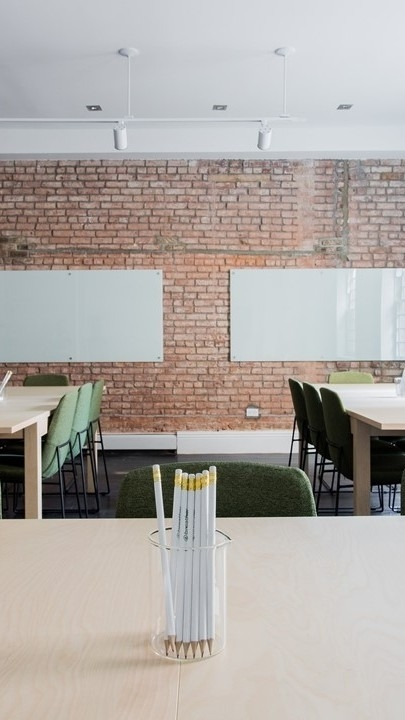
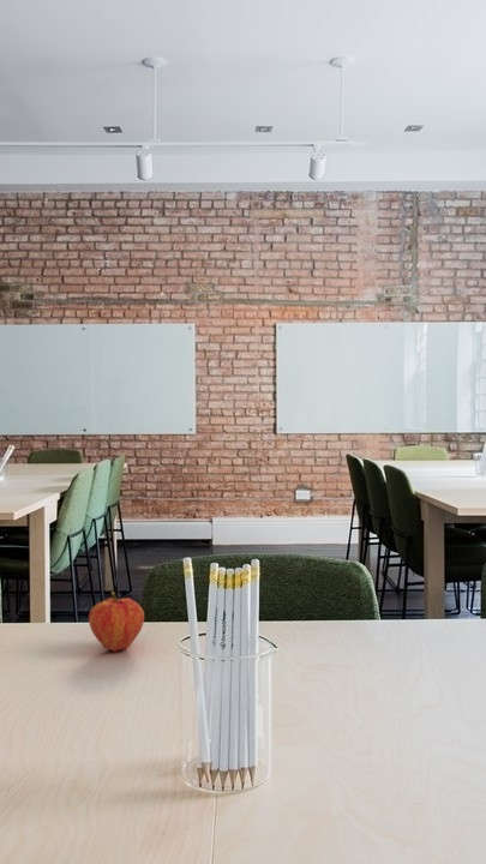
+ fruit (116, 620)
